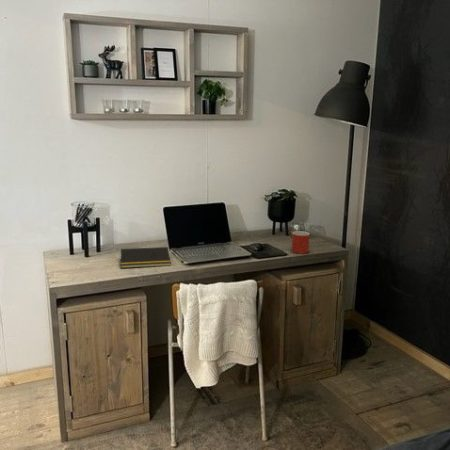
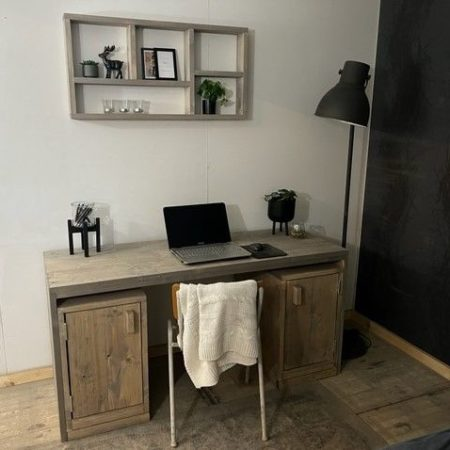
- notepad (145, 257)
- mug (300, 241)
